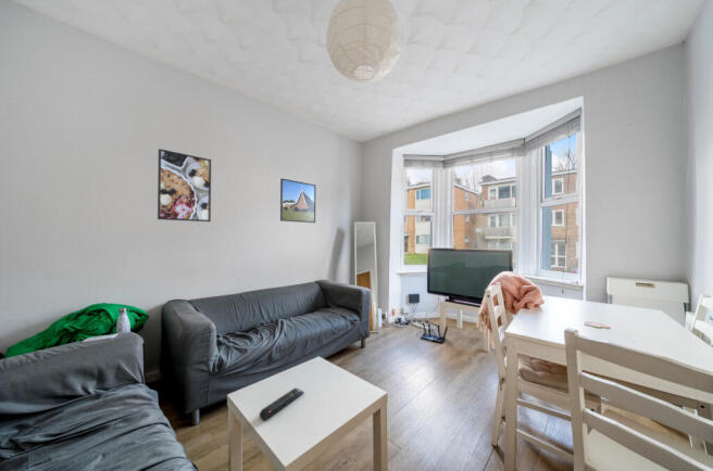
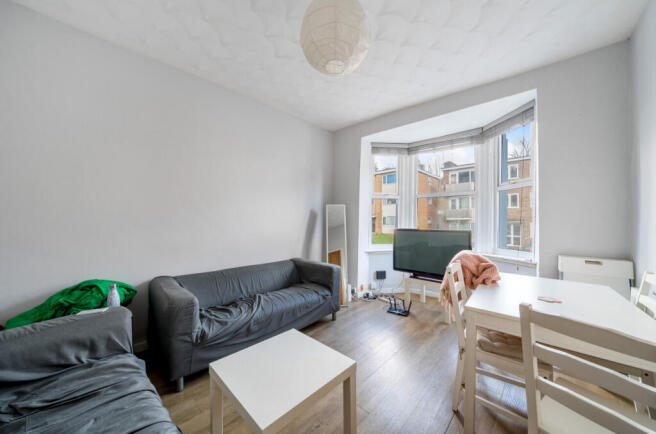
- remote control (283, 402)
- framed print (186, 187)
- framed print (299, 202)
